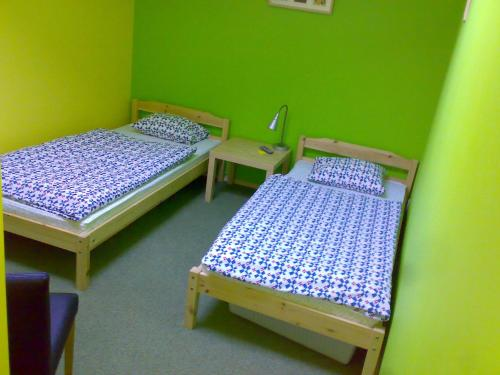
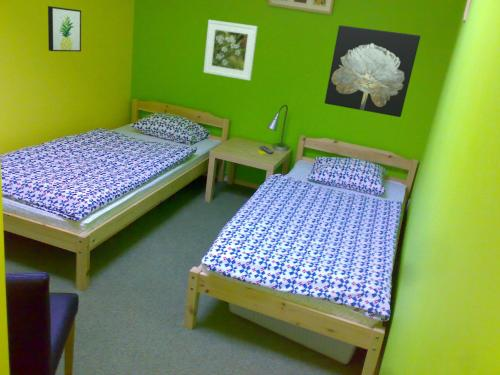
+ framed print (229, 50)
+ wall art (370, 71)
+ wall art (65, 30)
